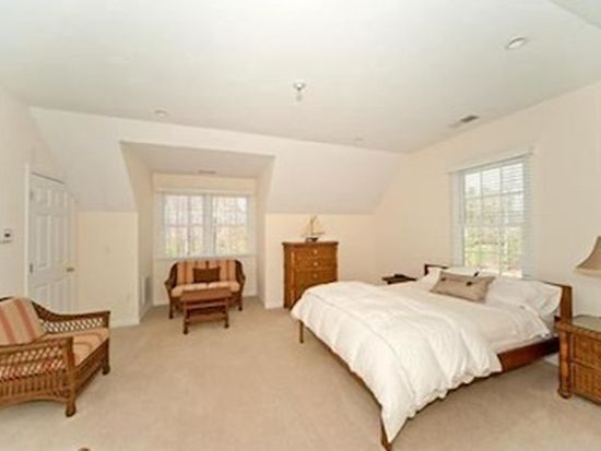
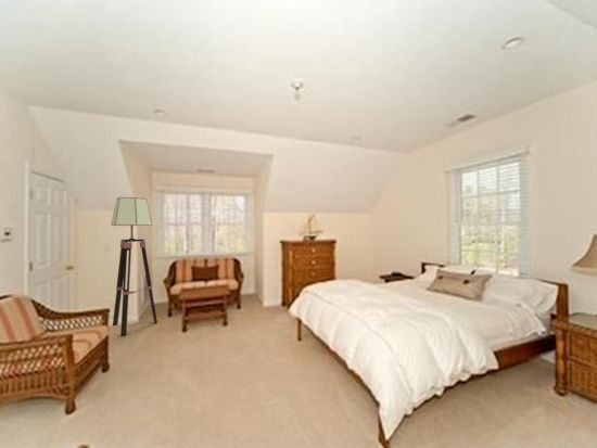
+ floor lamp (129, 263)
